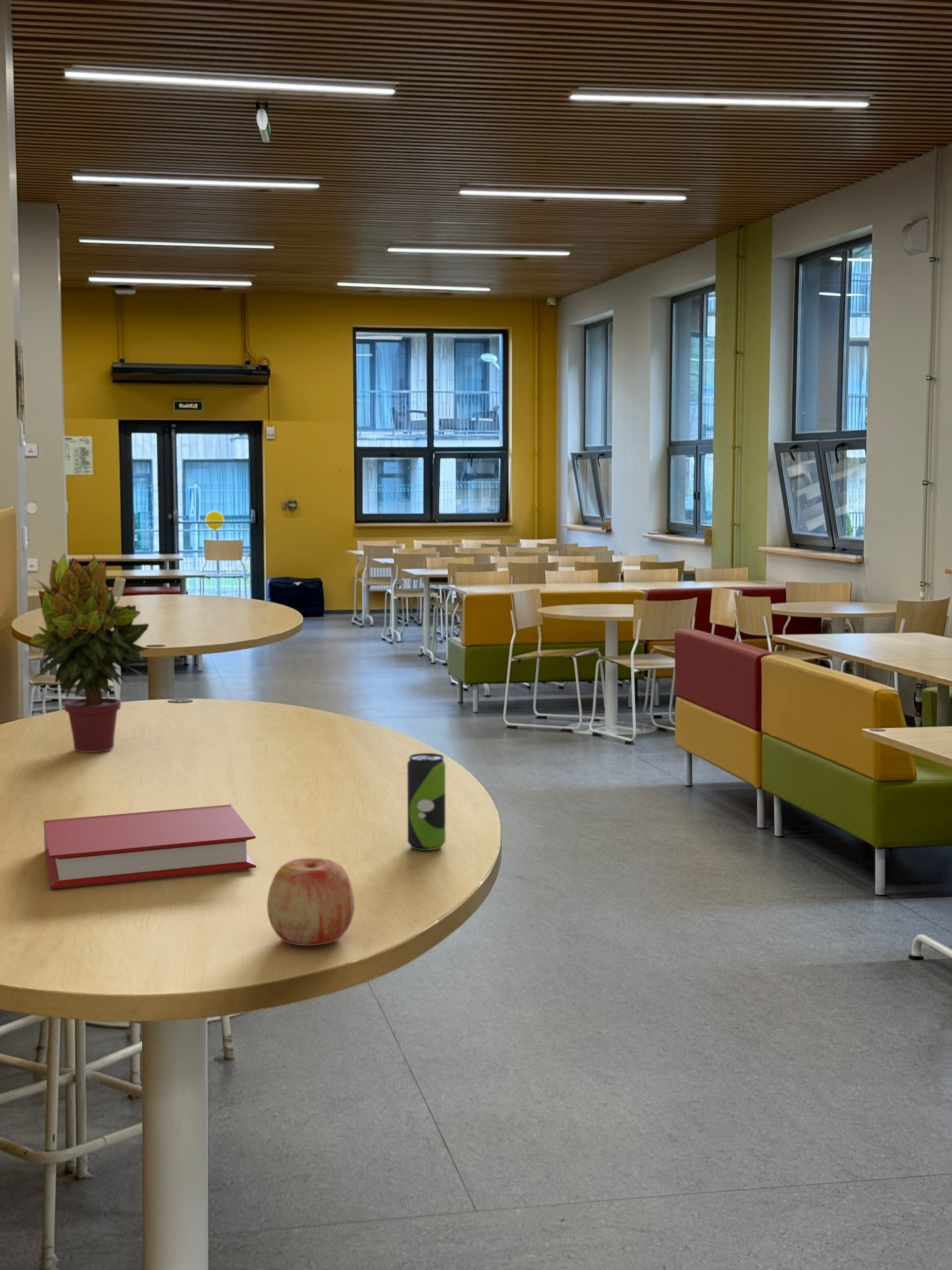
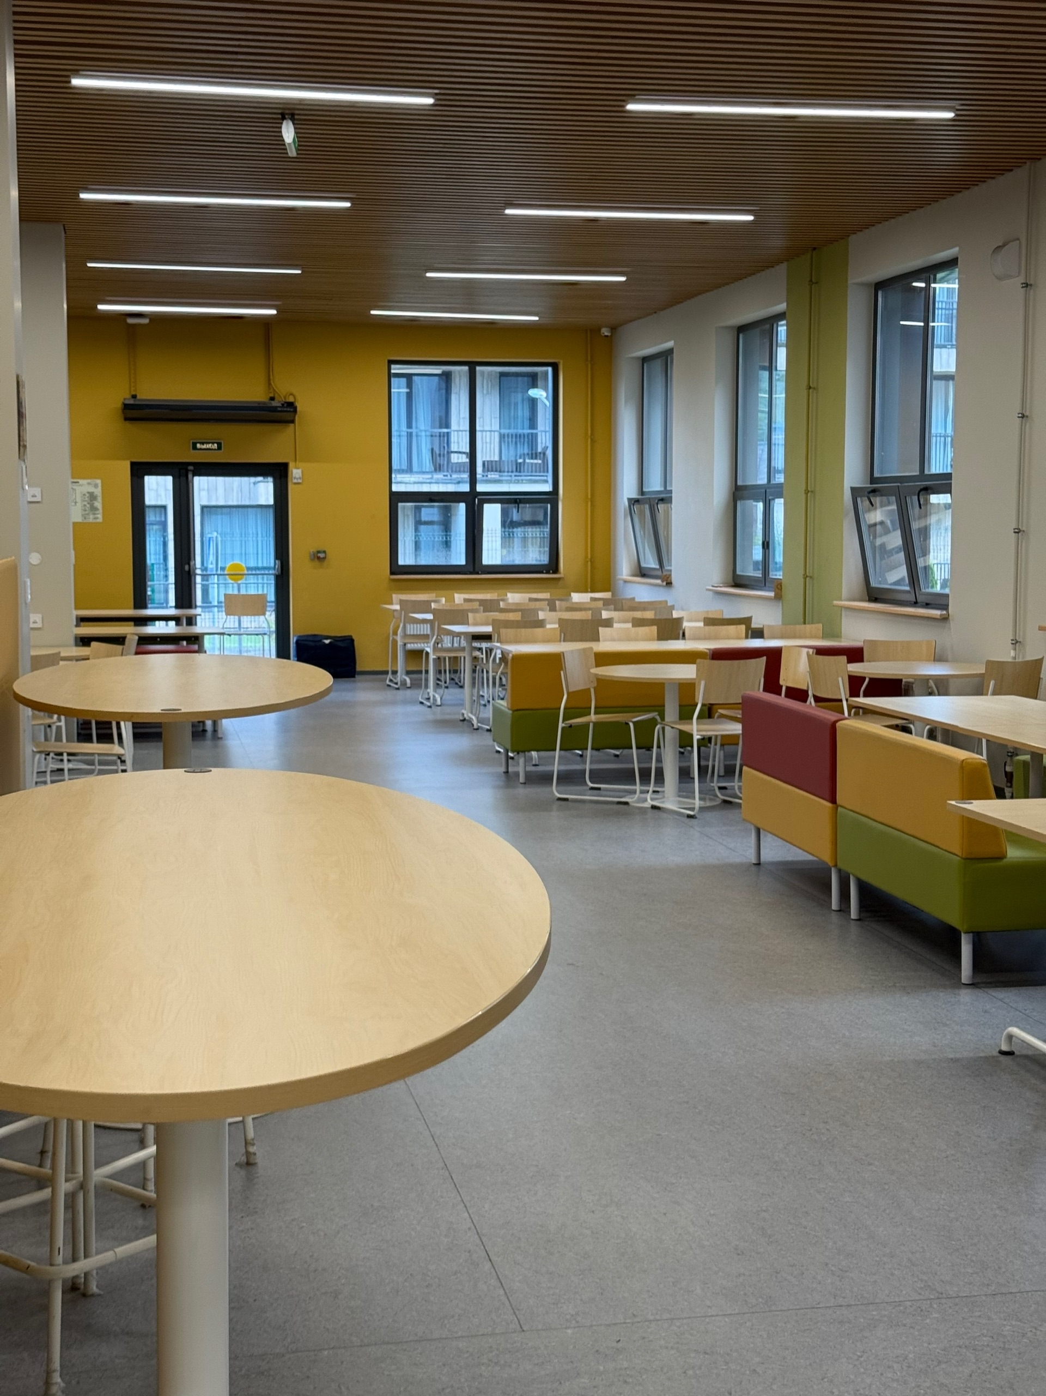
- apple (311, 900)
- book (147, 843)
- potted plant (88, 651)
- beverage can (426, 801)
